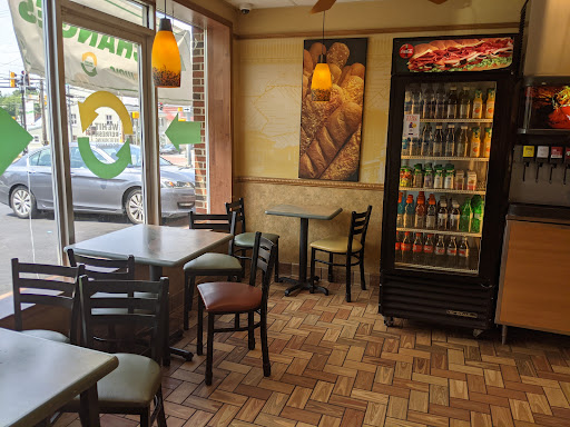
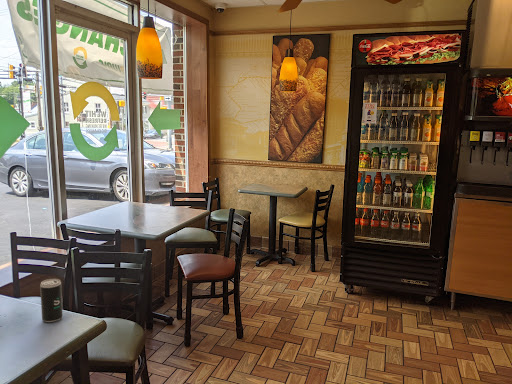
+ beverage can (51, 300)
